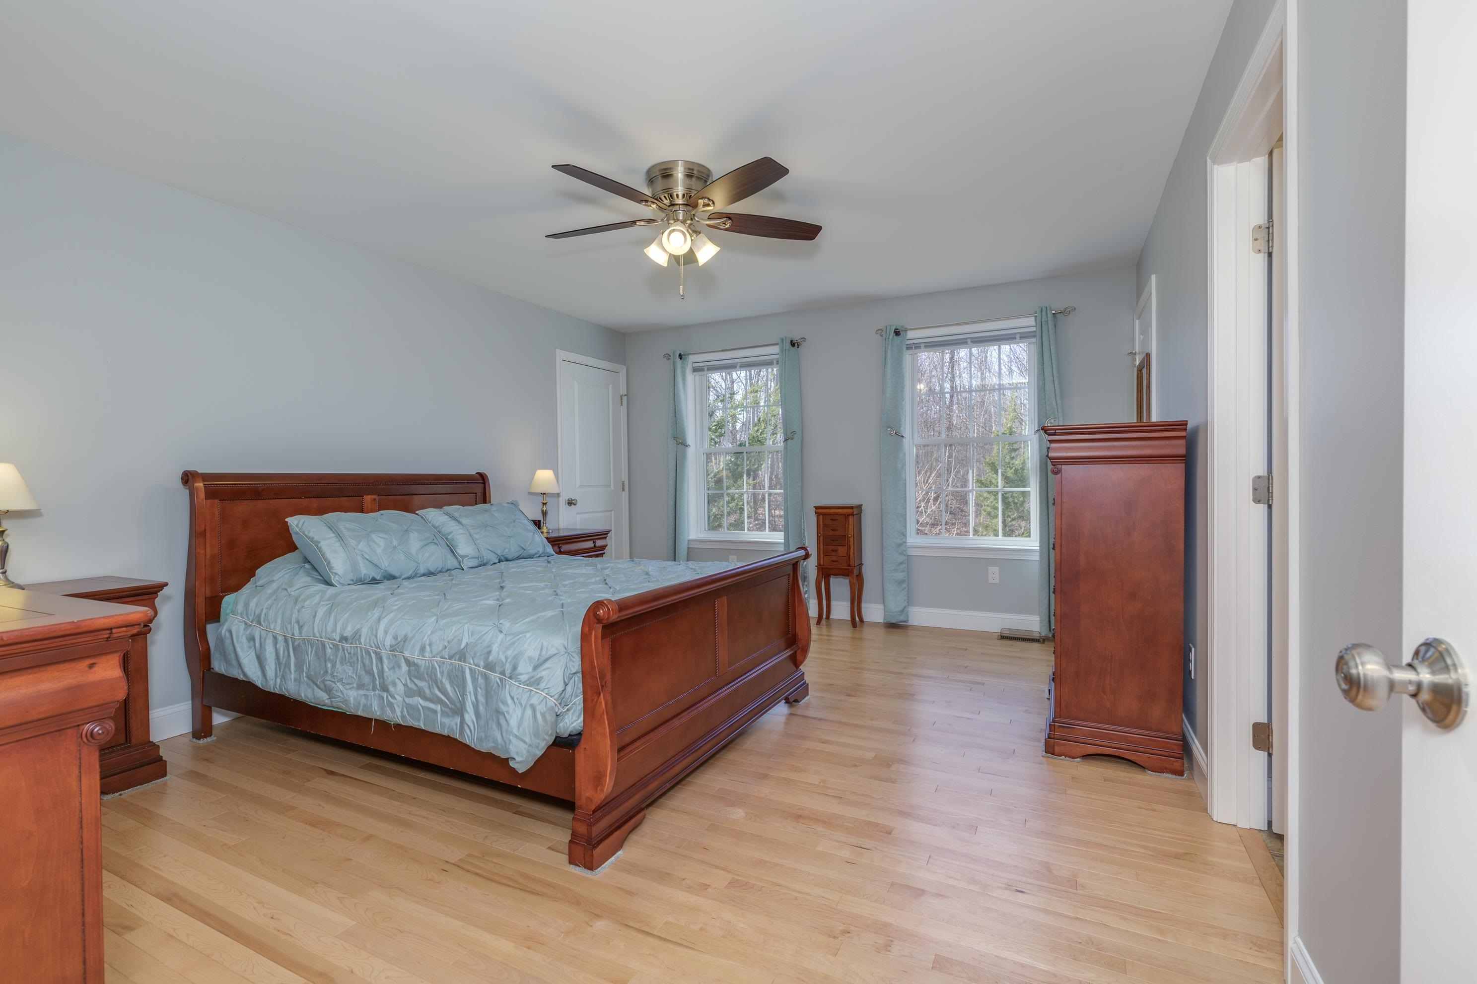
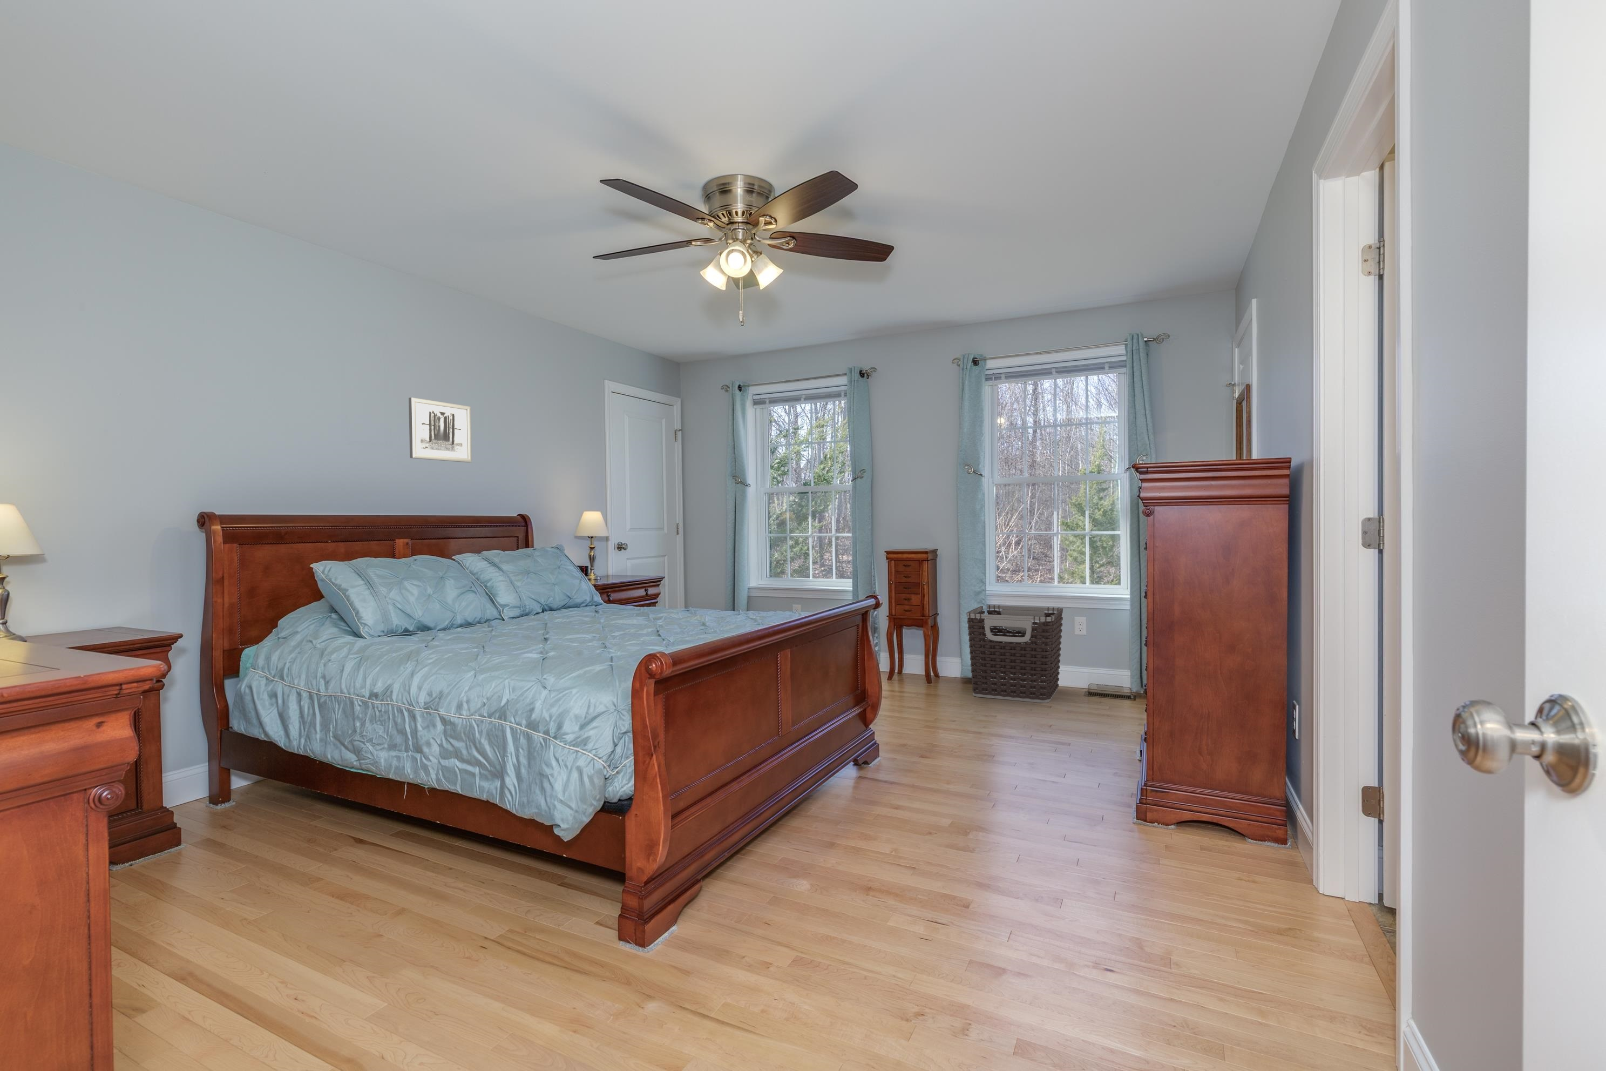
+ wall art (441, 432)
+ clothes hamper (1016, 650)
